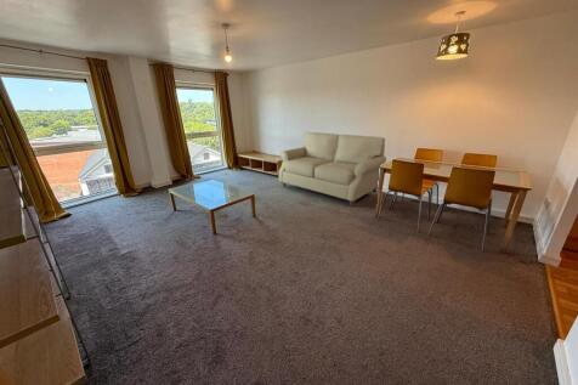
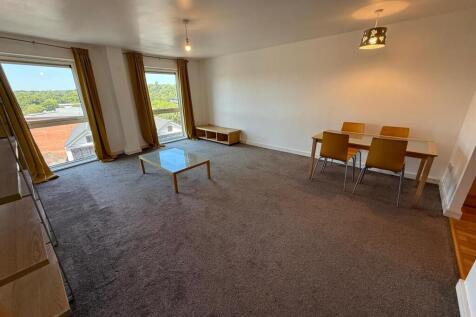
- sofa (329, 163)
